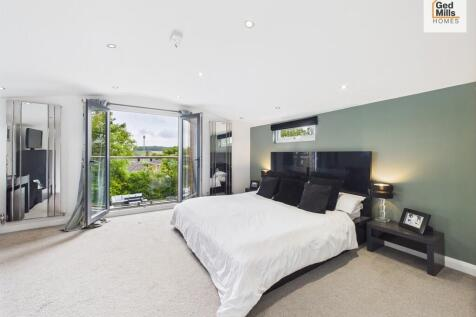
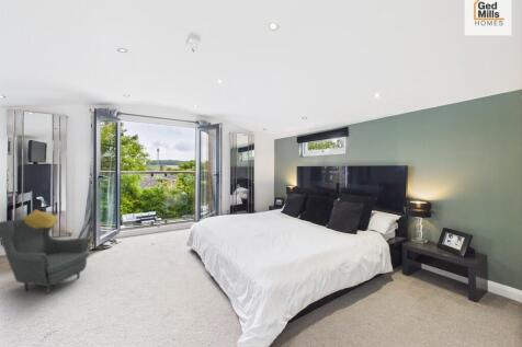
+ armchair (45, 246)
